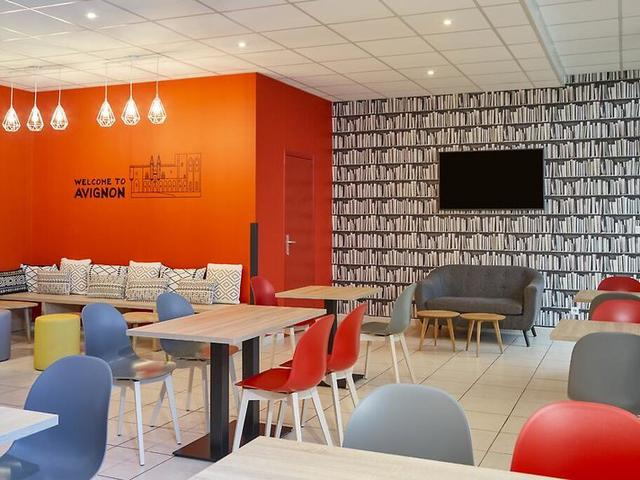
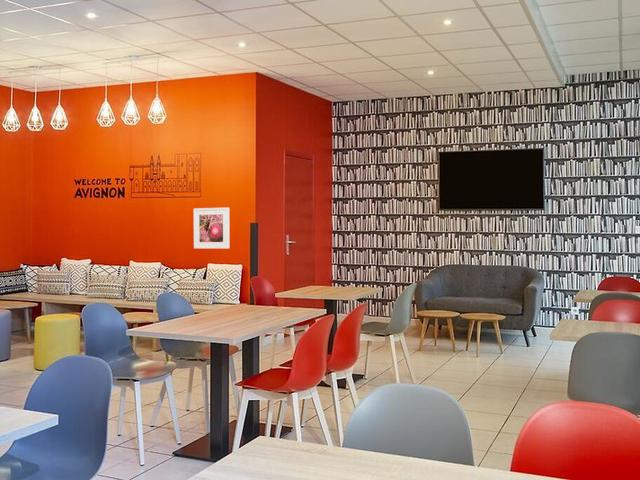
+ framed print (211, 228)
